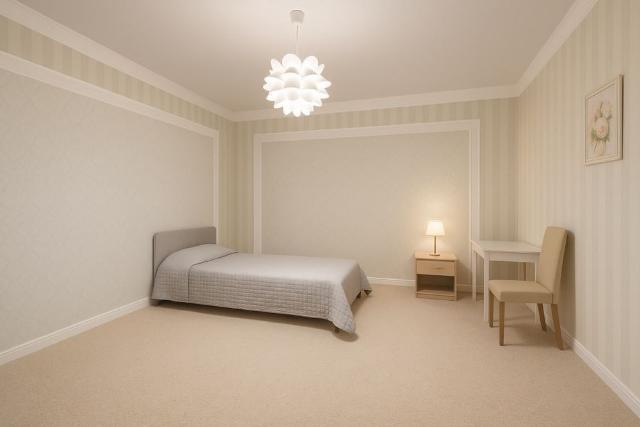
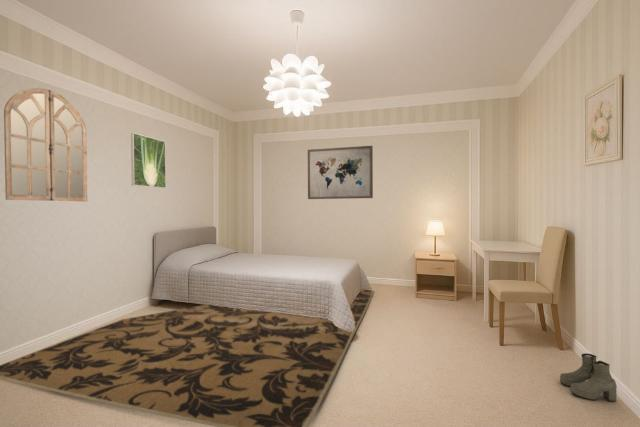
+ rug (240, 319)
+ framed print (149, 162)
+ wall art (339, 173)
+ home mirror (50, 145)
+ boots (587, 374)
